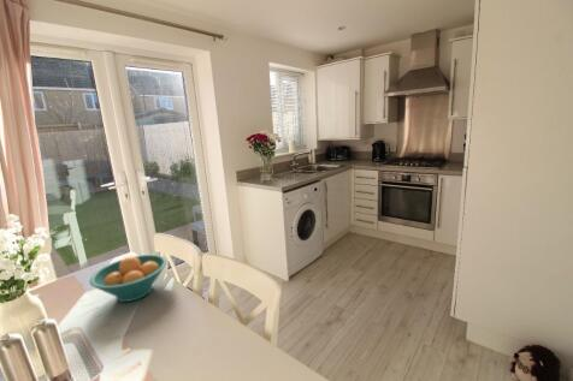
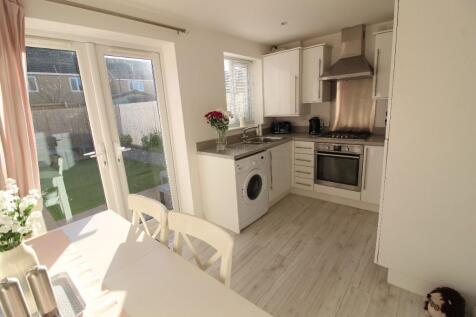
- fruit bowl (131, 275)
